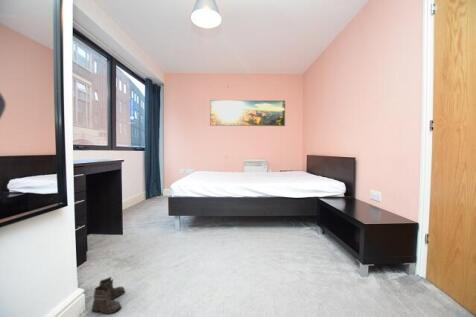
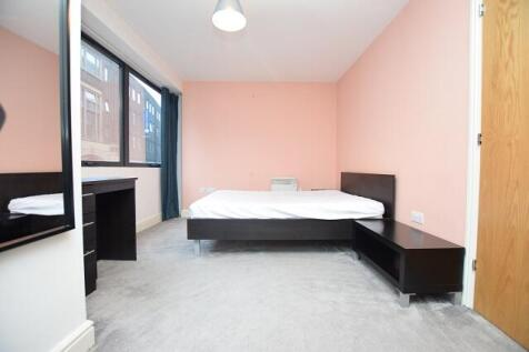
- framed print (247, 113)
- boots (109, 293)
